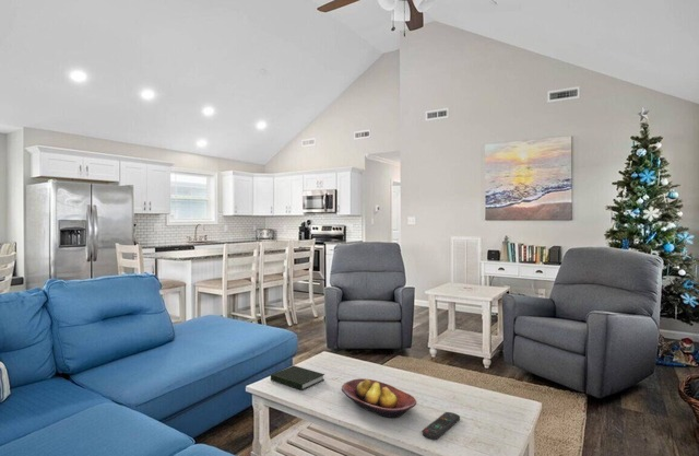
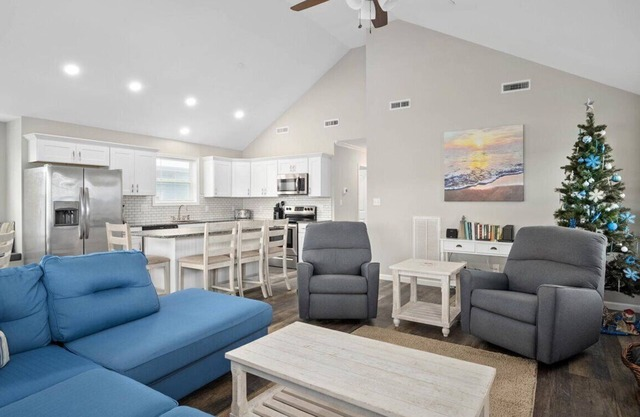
- book (297, 376)
- remote control (441, 424)
- fruit bowl (377, 394)
